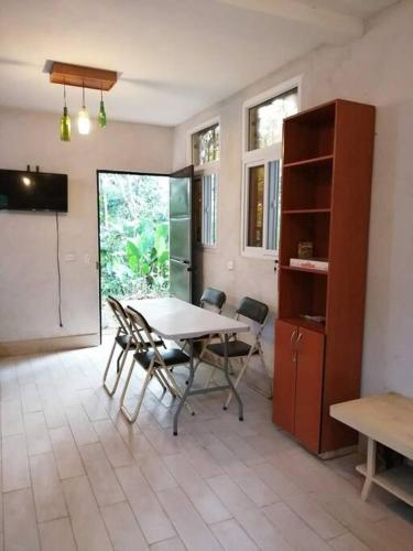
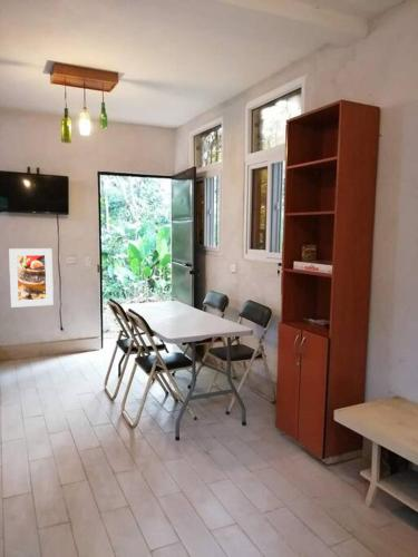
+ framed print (31, 277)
